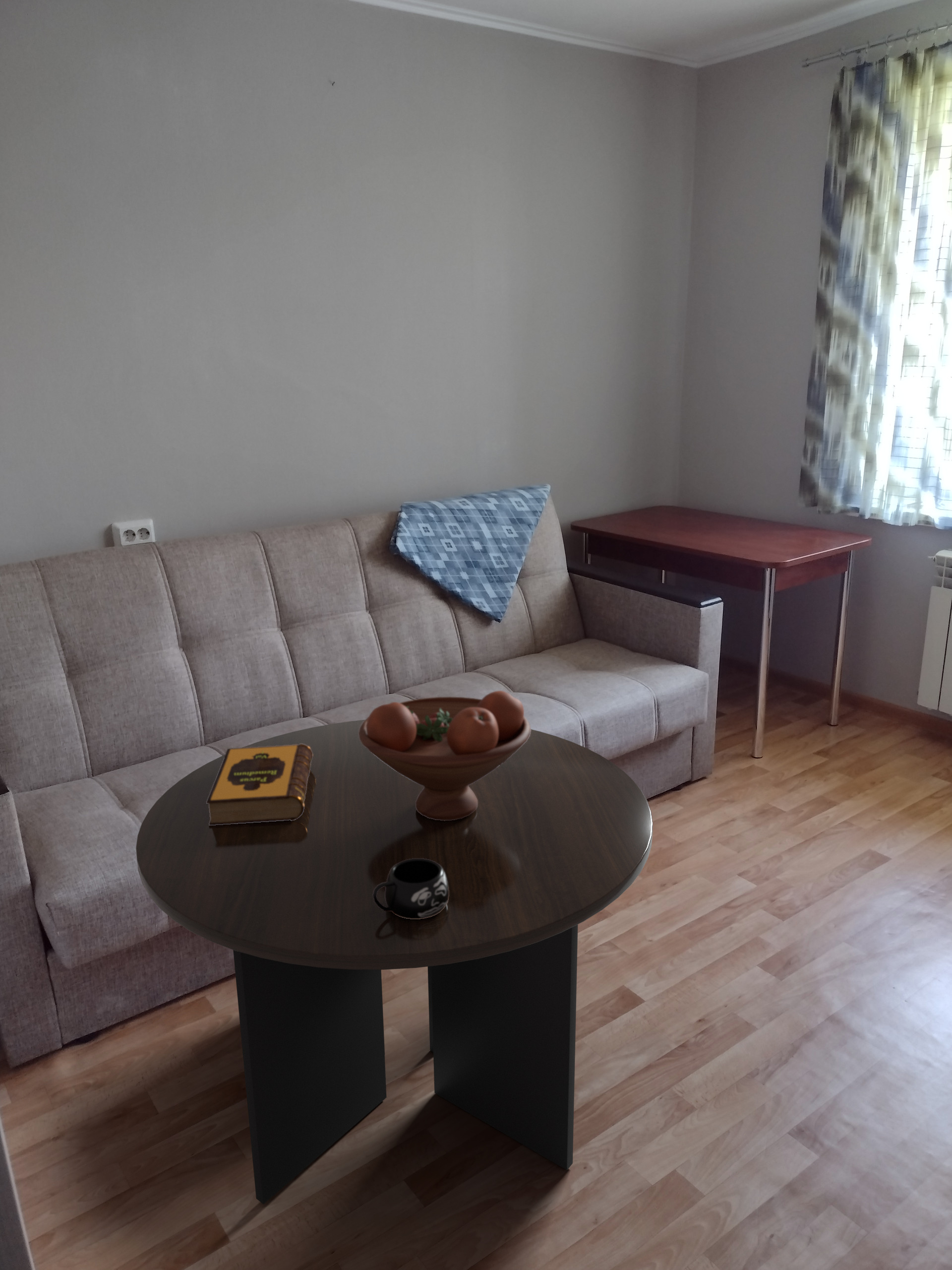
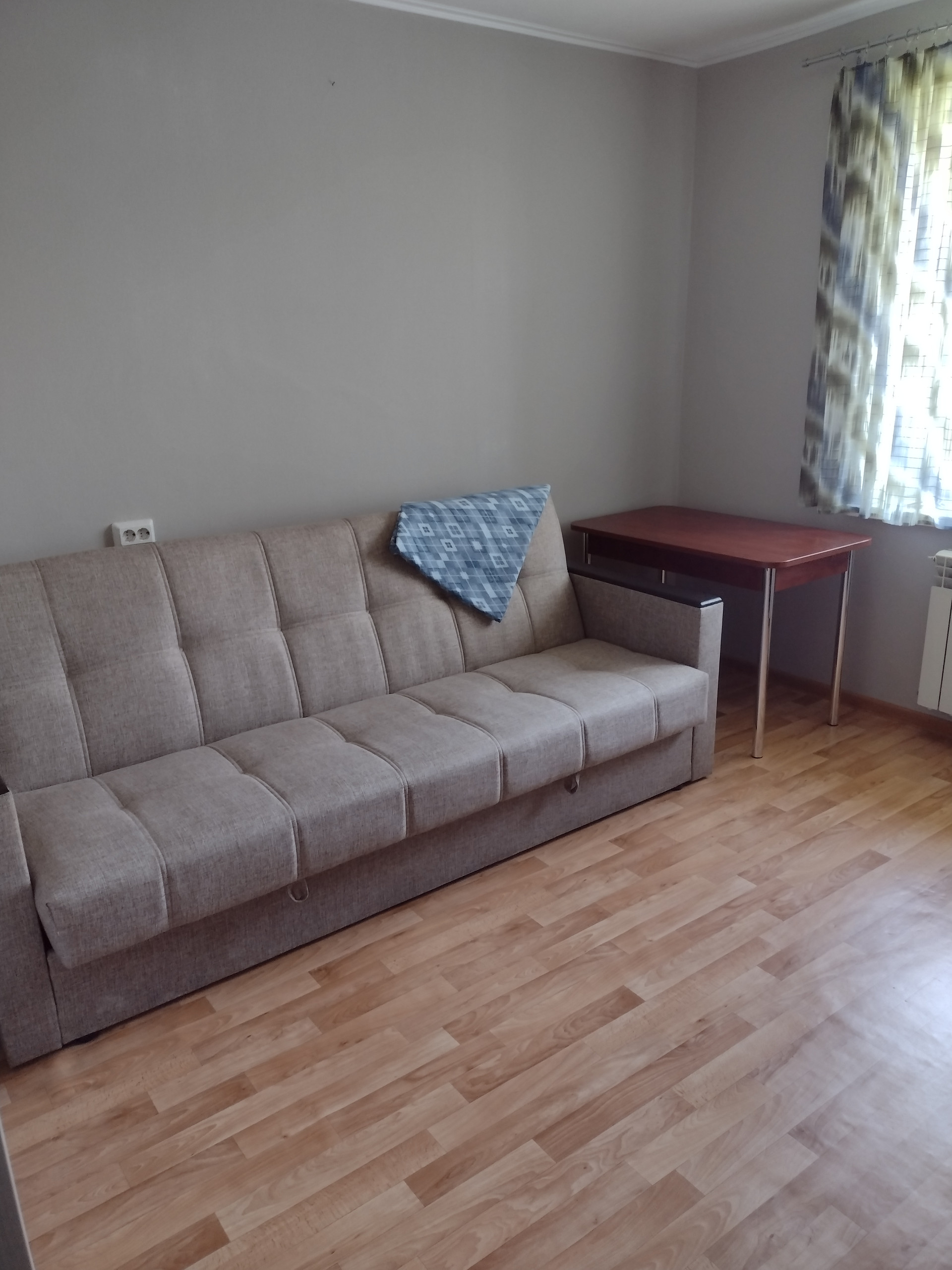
- mug (409, 889)
- fruit bowl (445, 750)
- hardback book (264, 780)
- coffee table (404, 946)
